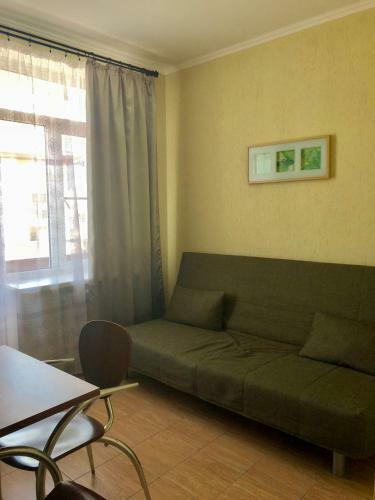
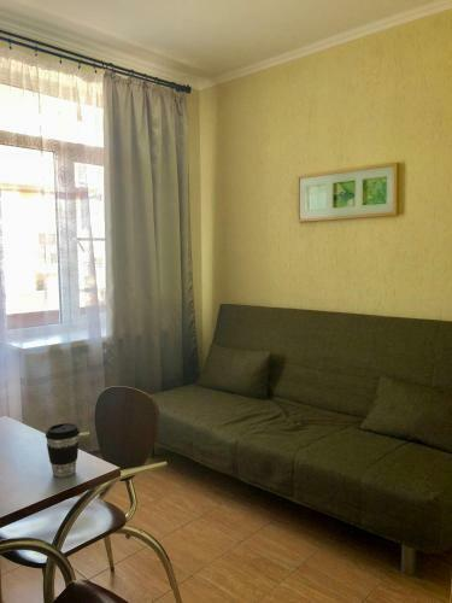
+ coffee cup (63, 450)
